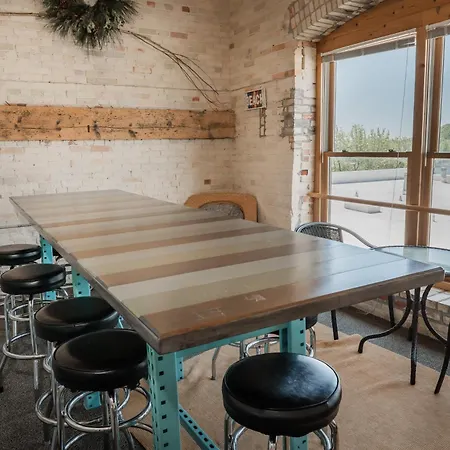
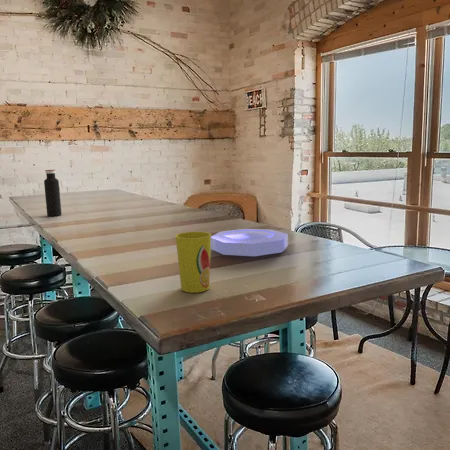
+ cup (194, 261)
+ water bottle (52, 192)
+ bowl (249, 241)
